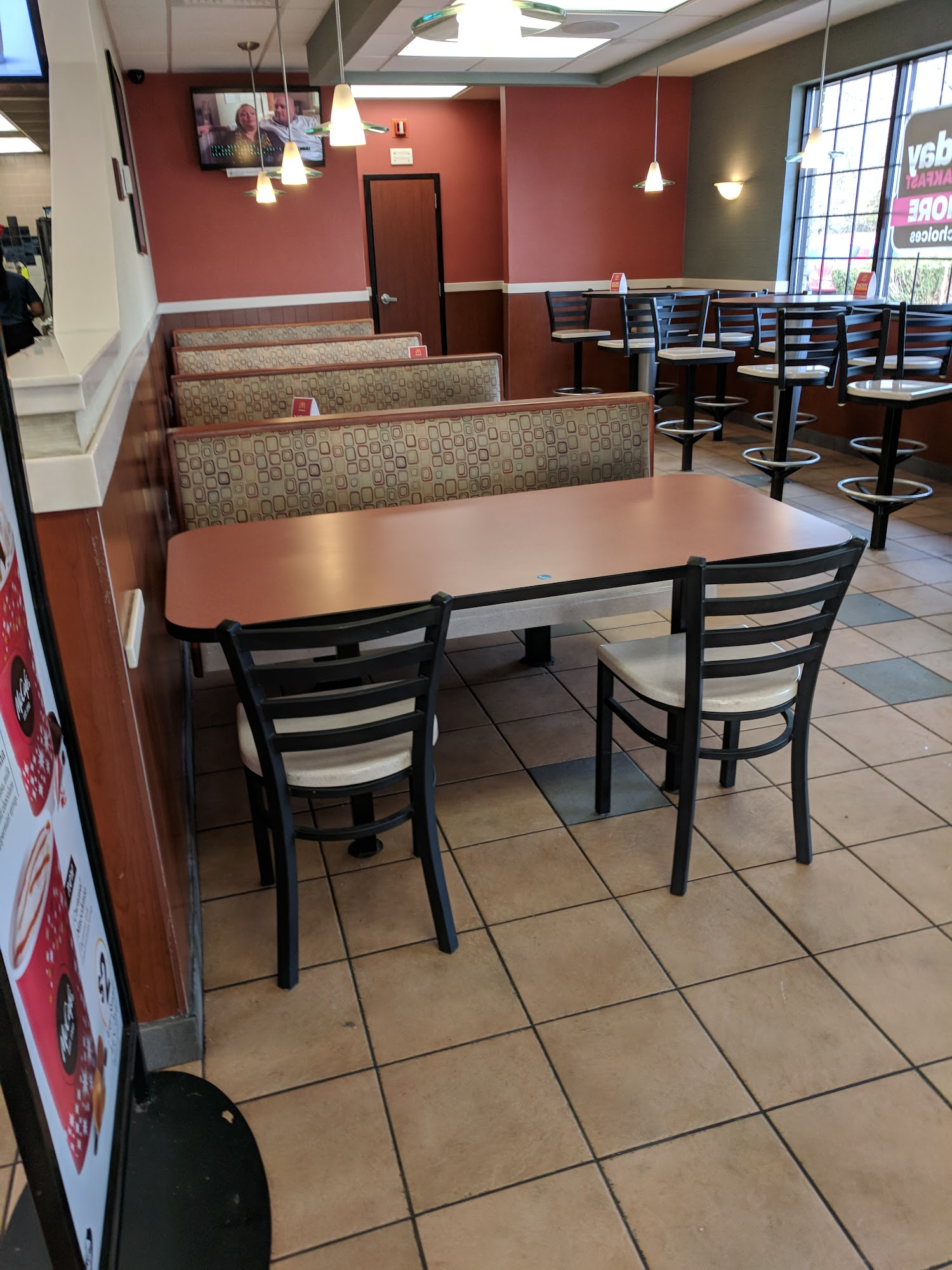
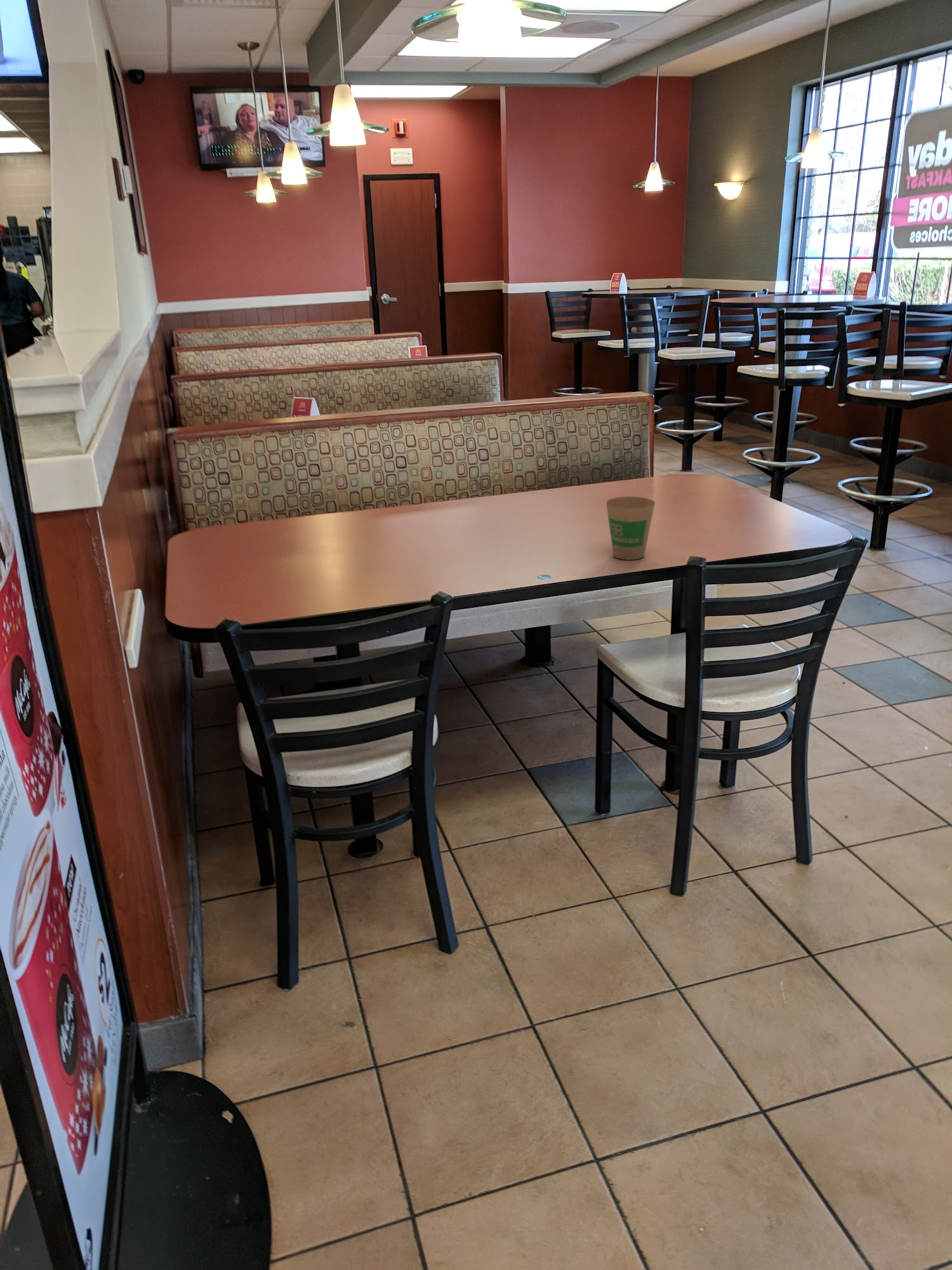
+ paper cup (630, 529)
